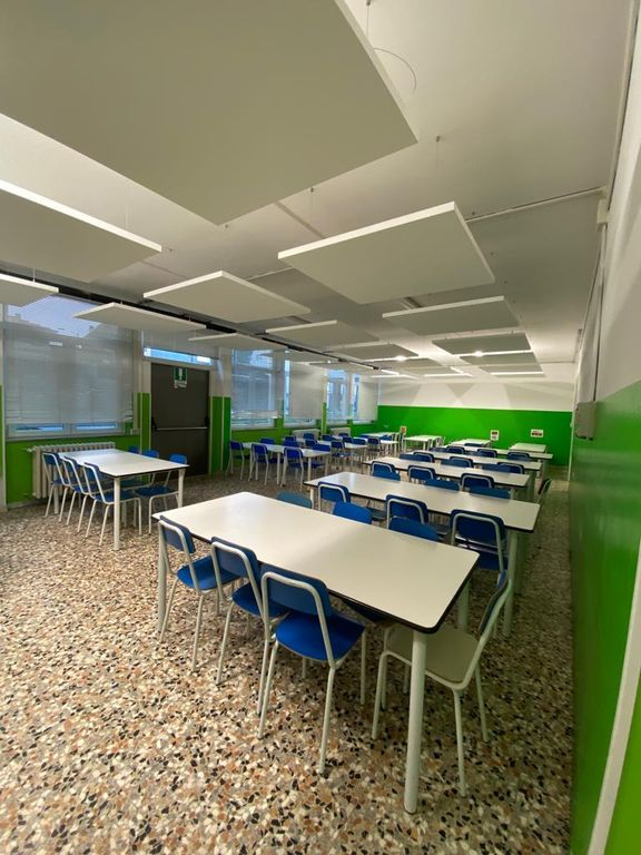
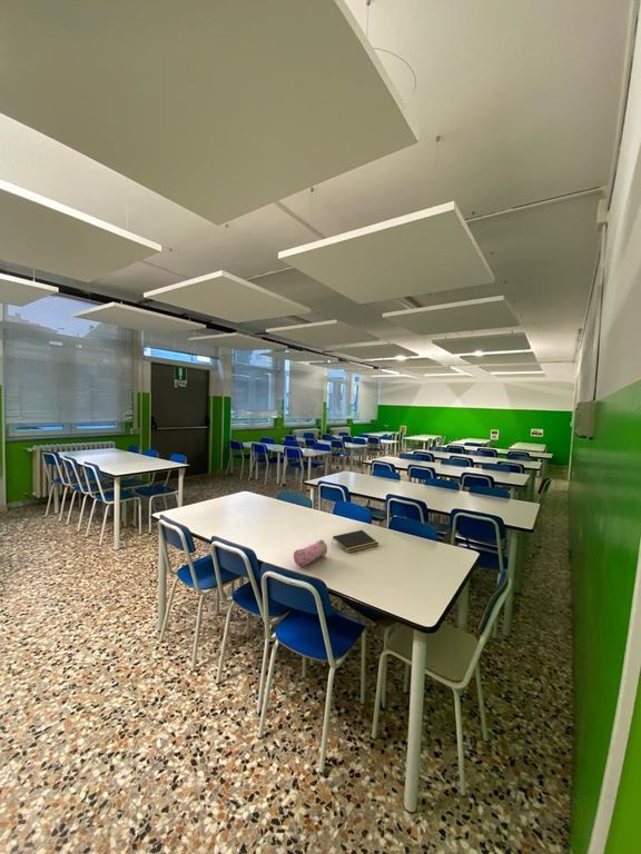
+ pencil case (310, 552)
+ notepad (355, 540)
